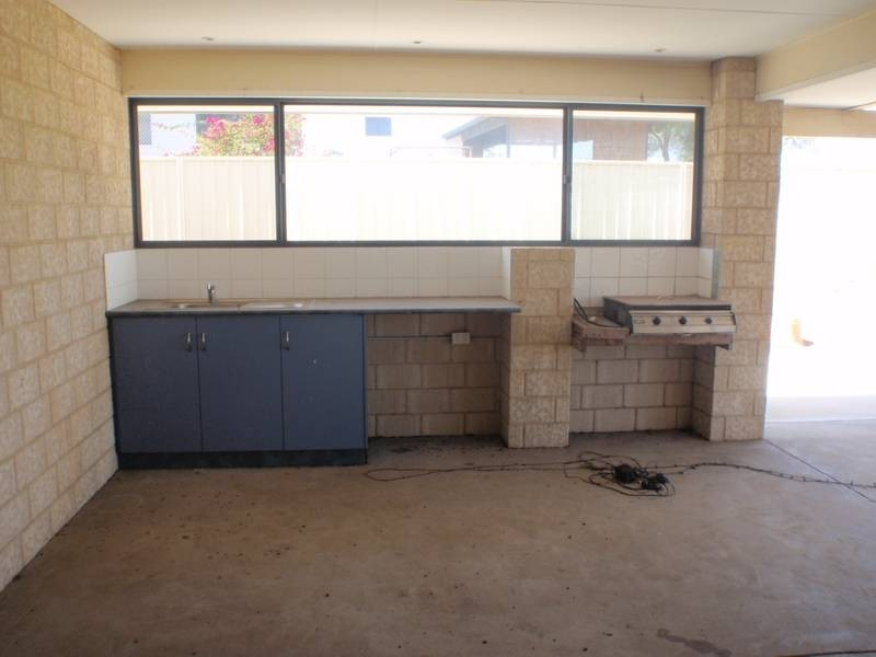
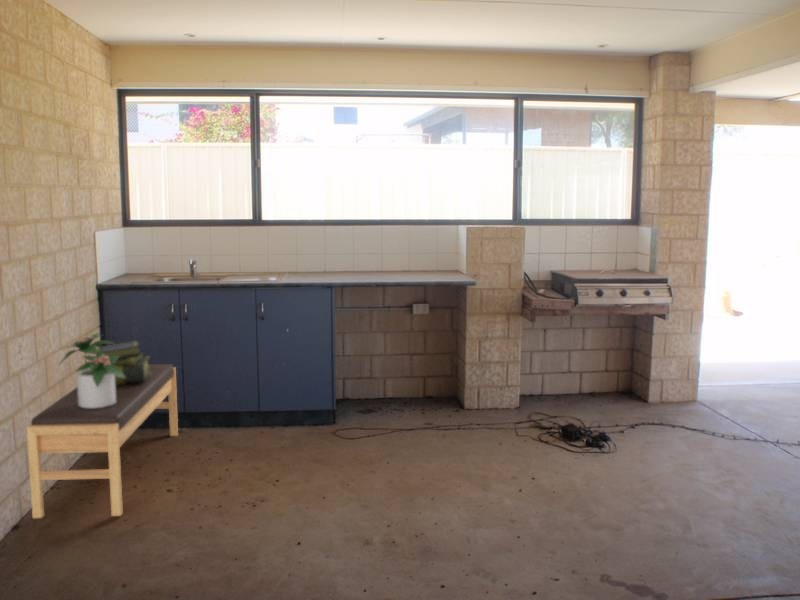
+ bench (114, 428)
+ potted plant (90, 369)
+ stack of books (120, 362)
